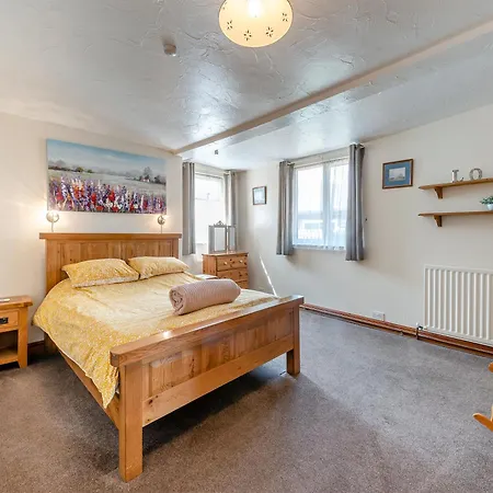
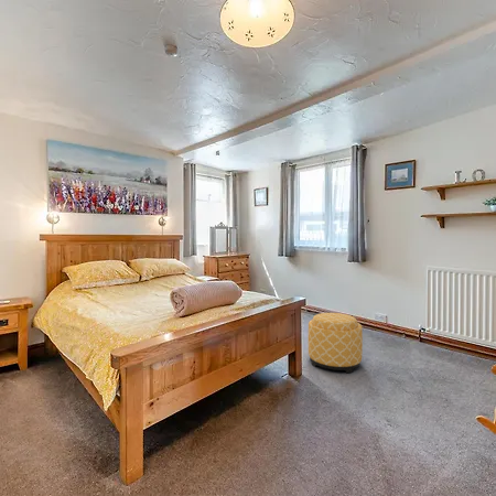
+ ottoman (334, 339)
